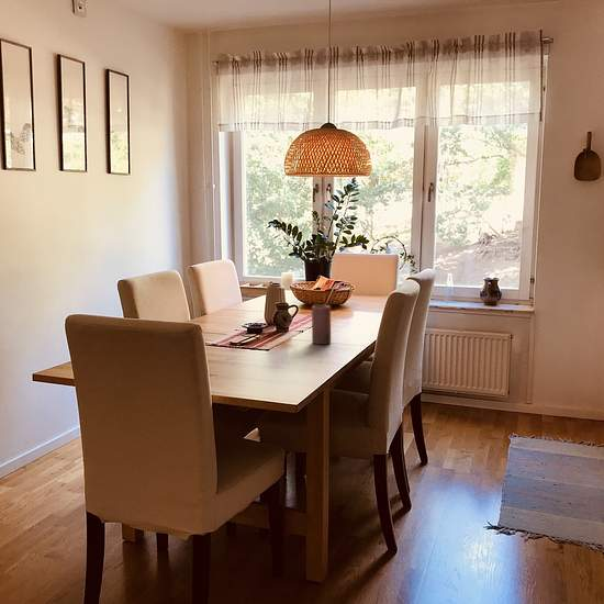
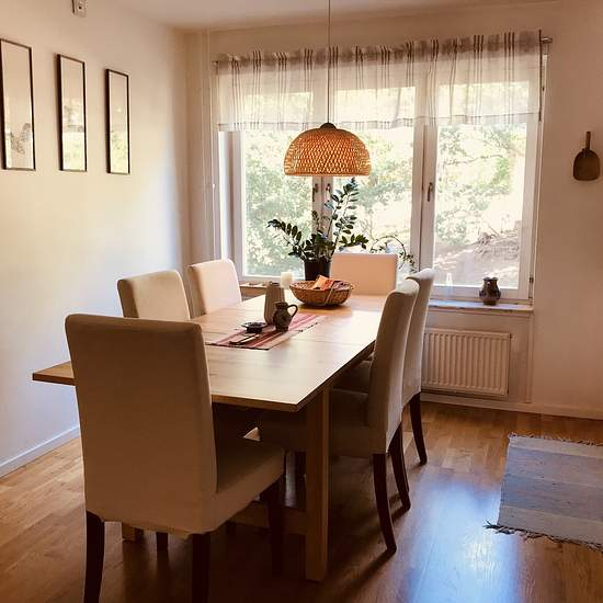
- candle (321, 324)
